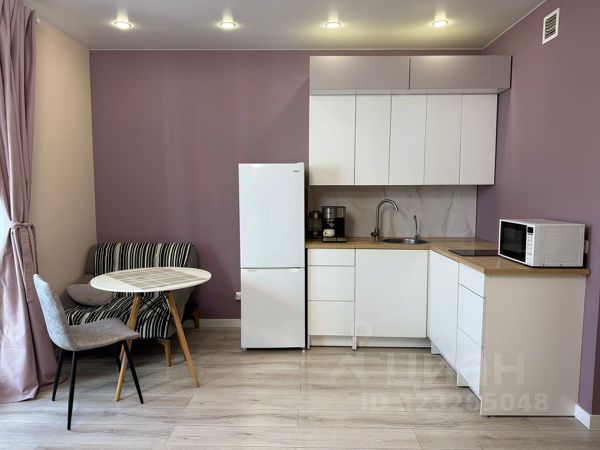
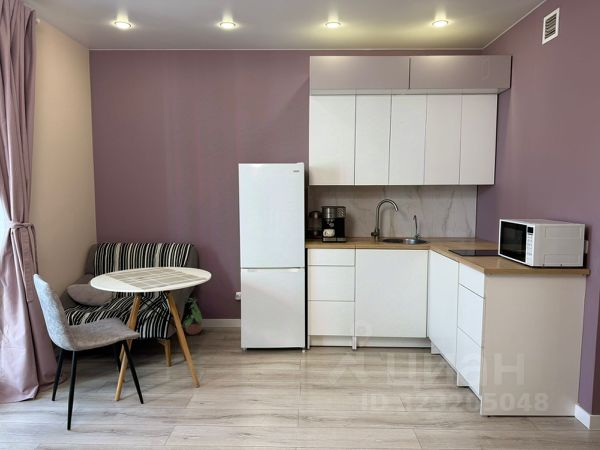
+ potted plant (193, 315)
